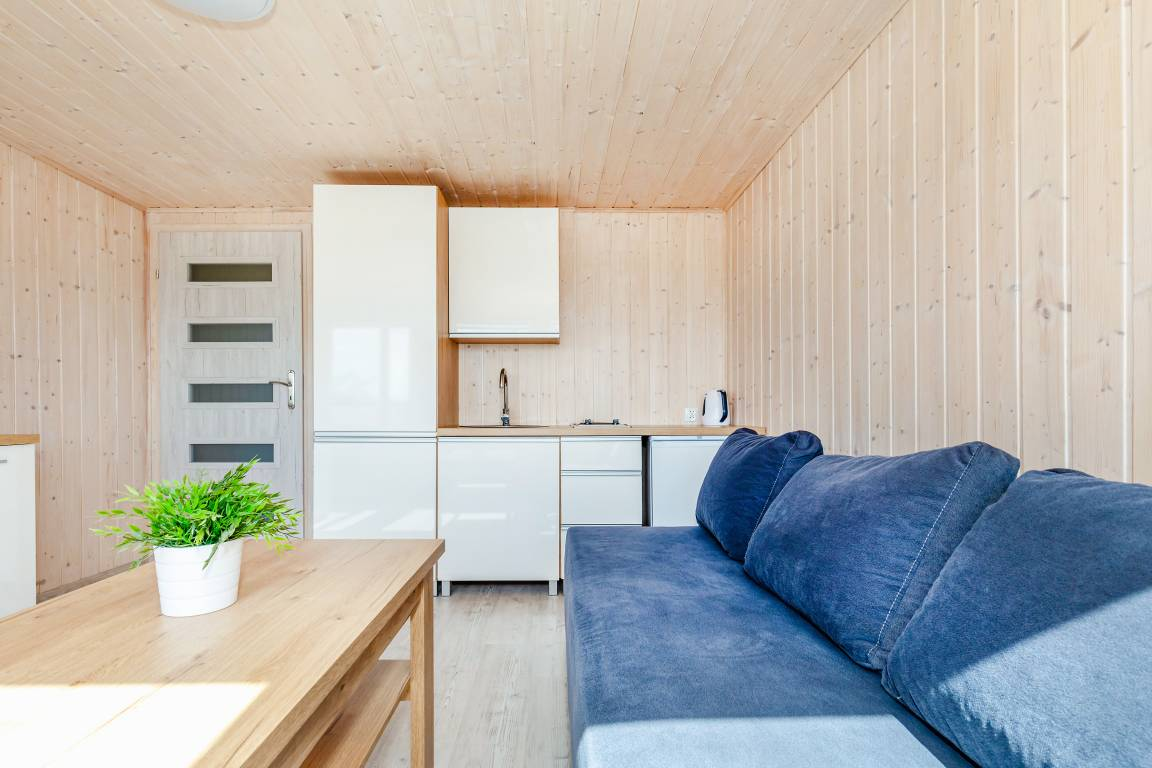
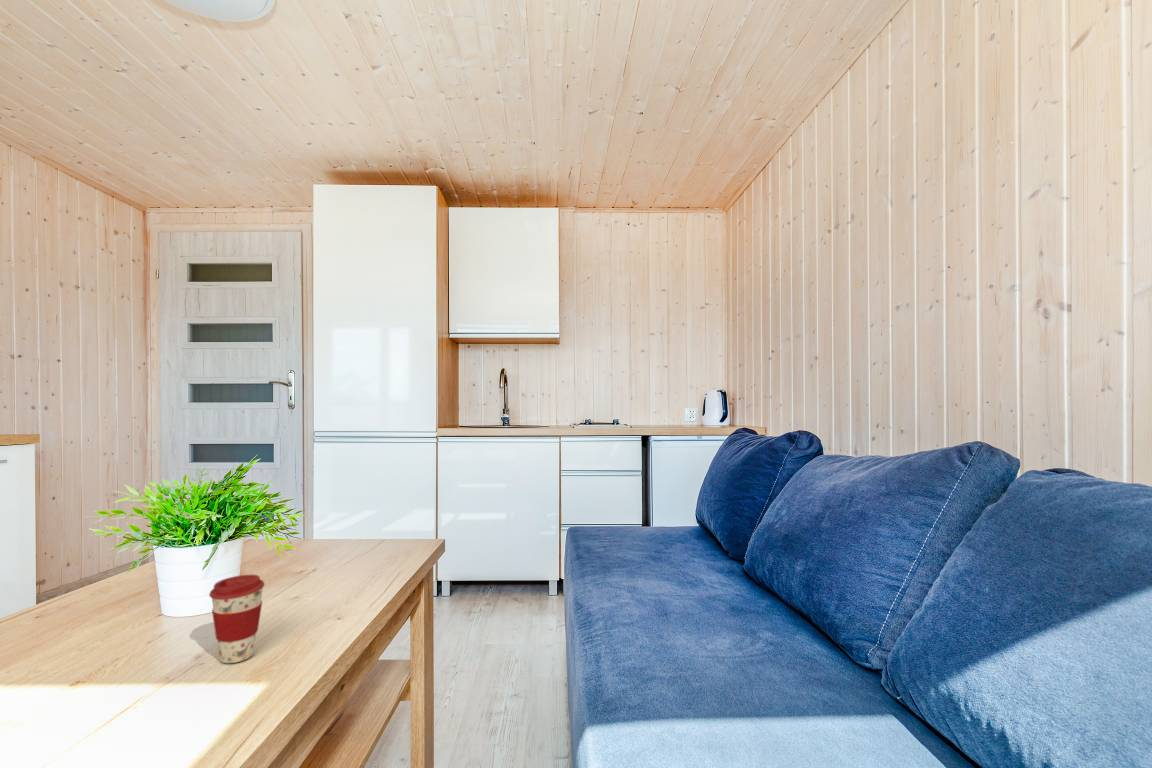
+ coffee cup (237, 618)
